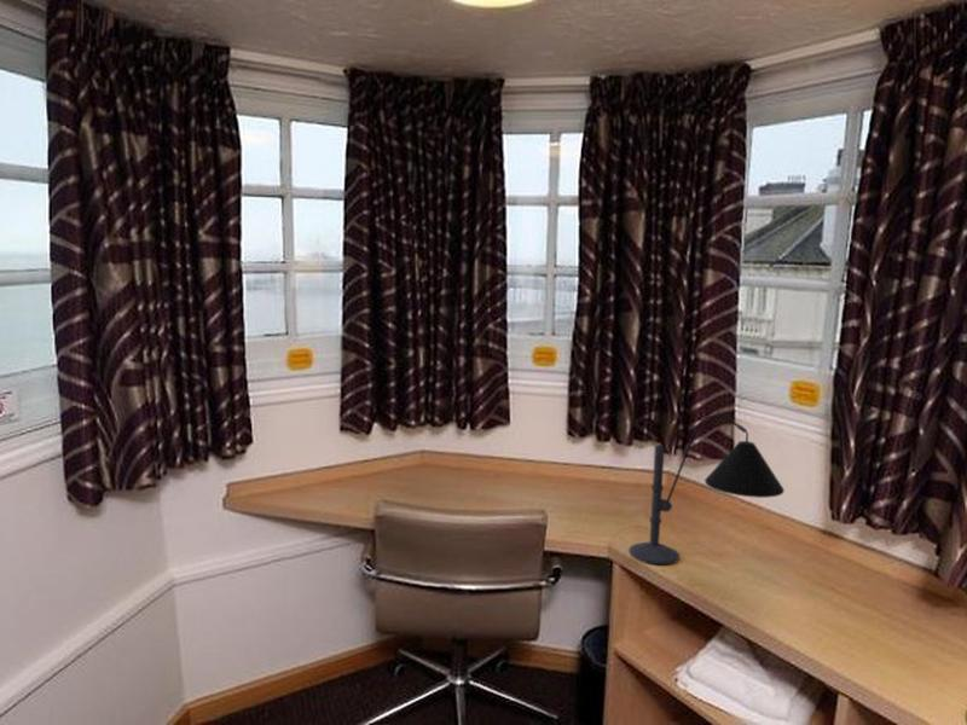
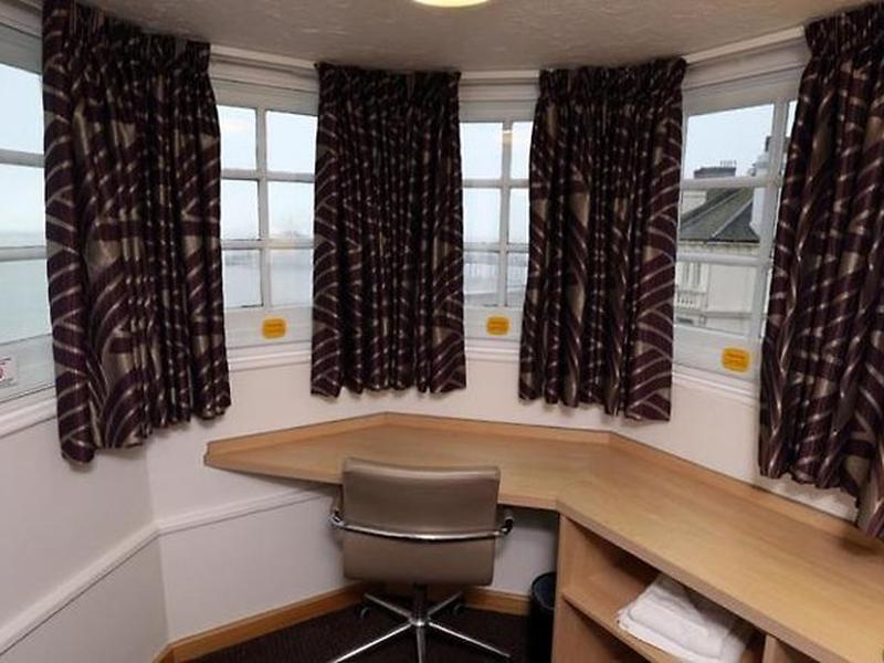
- desk lamp (707, 485)
